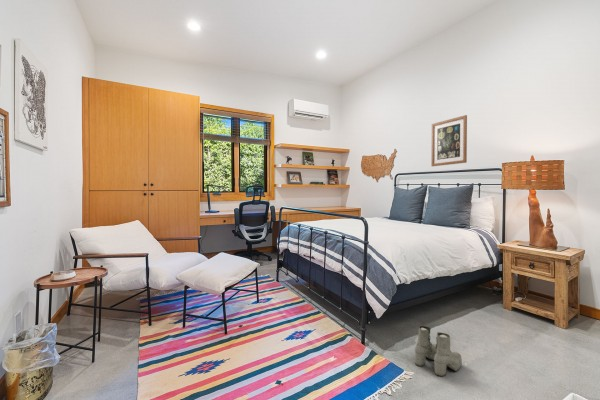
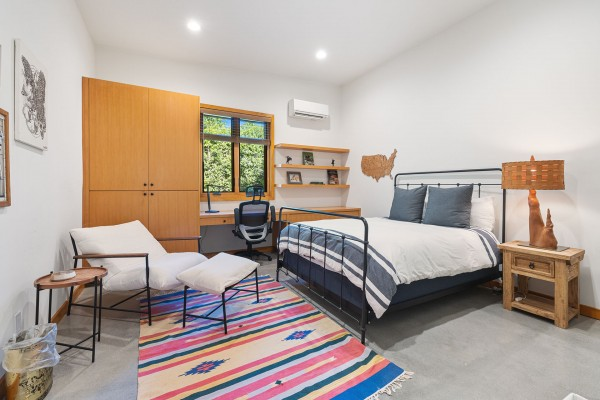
- boots (437, 346)
- wall art (448, 142)
